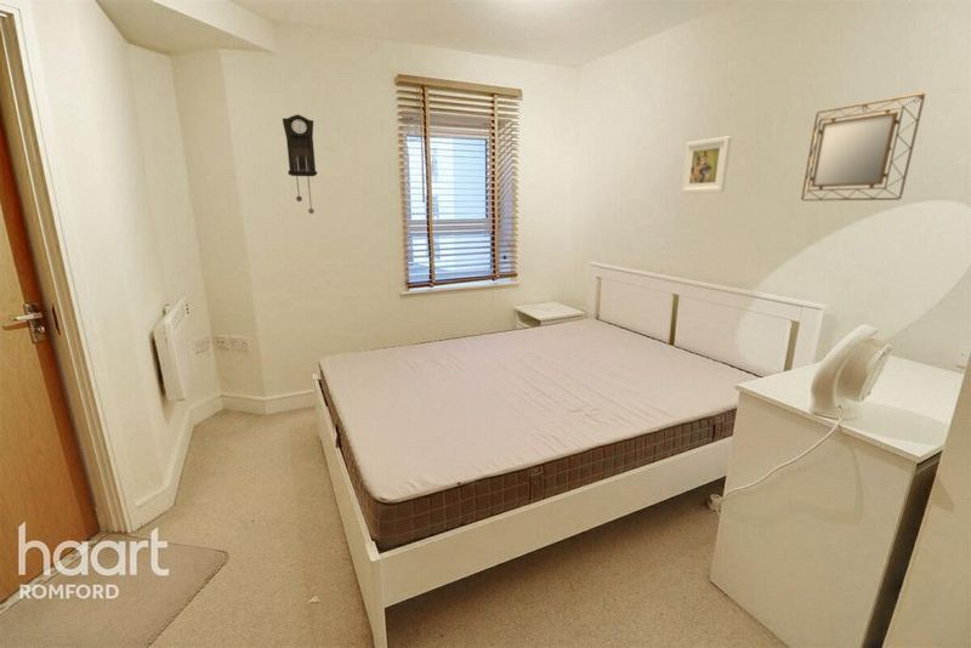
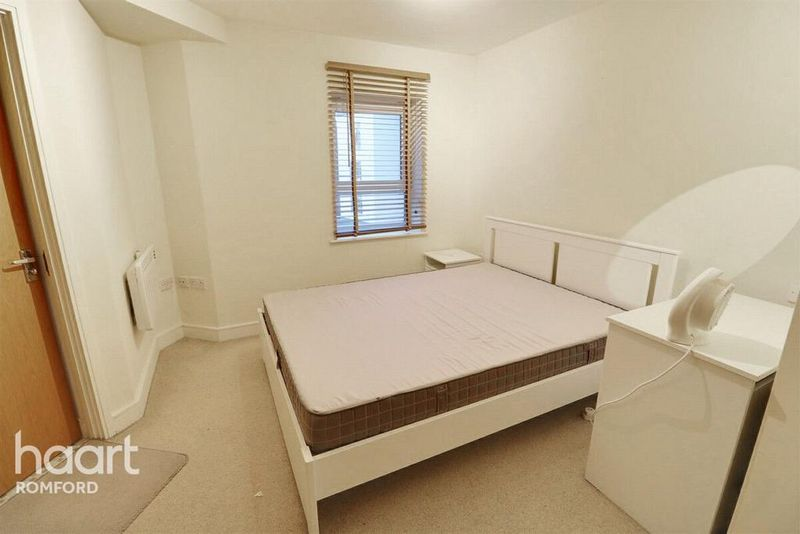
- home mirror (853, 152)
- pendulum clock (301, 166)
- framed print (704, 166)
